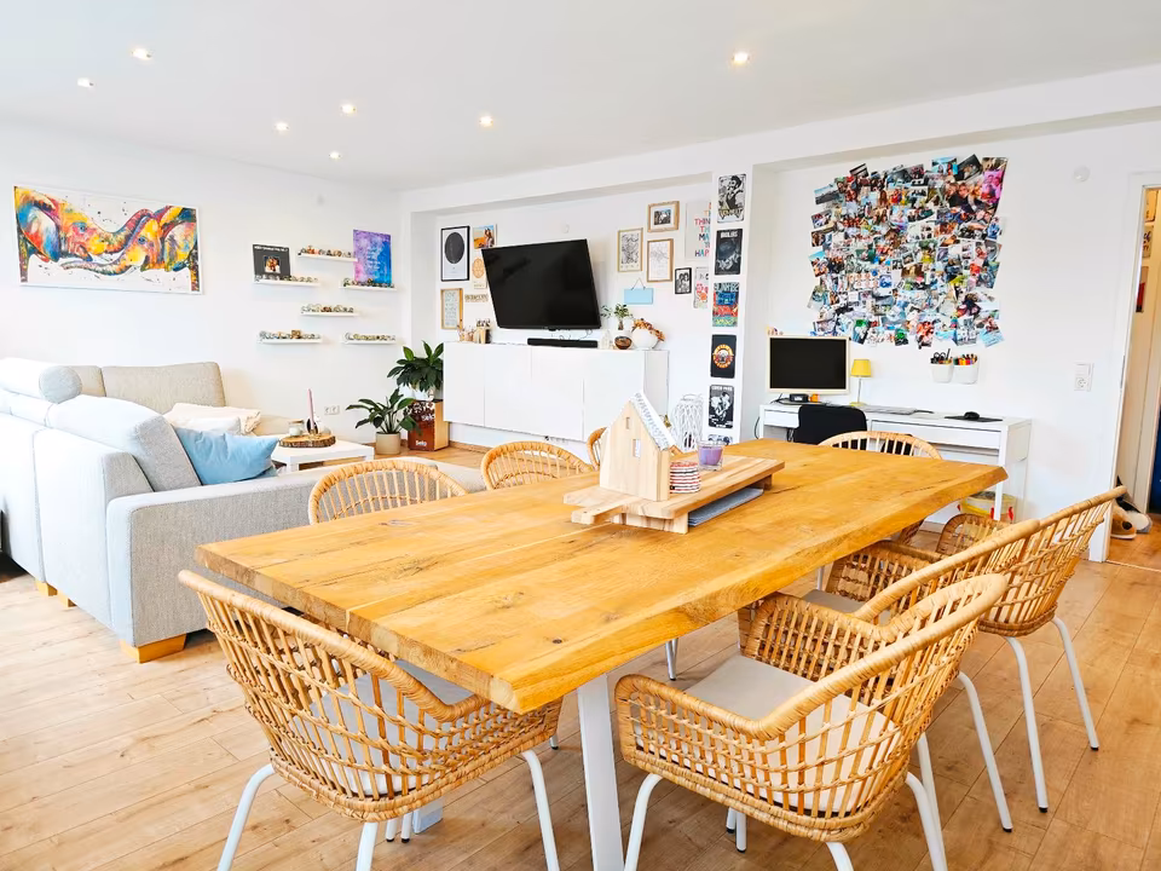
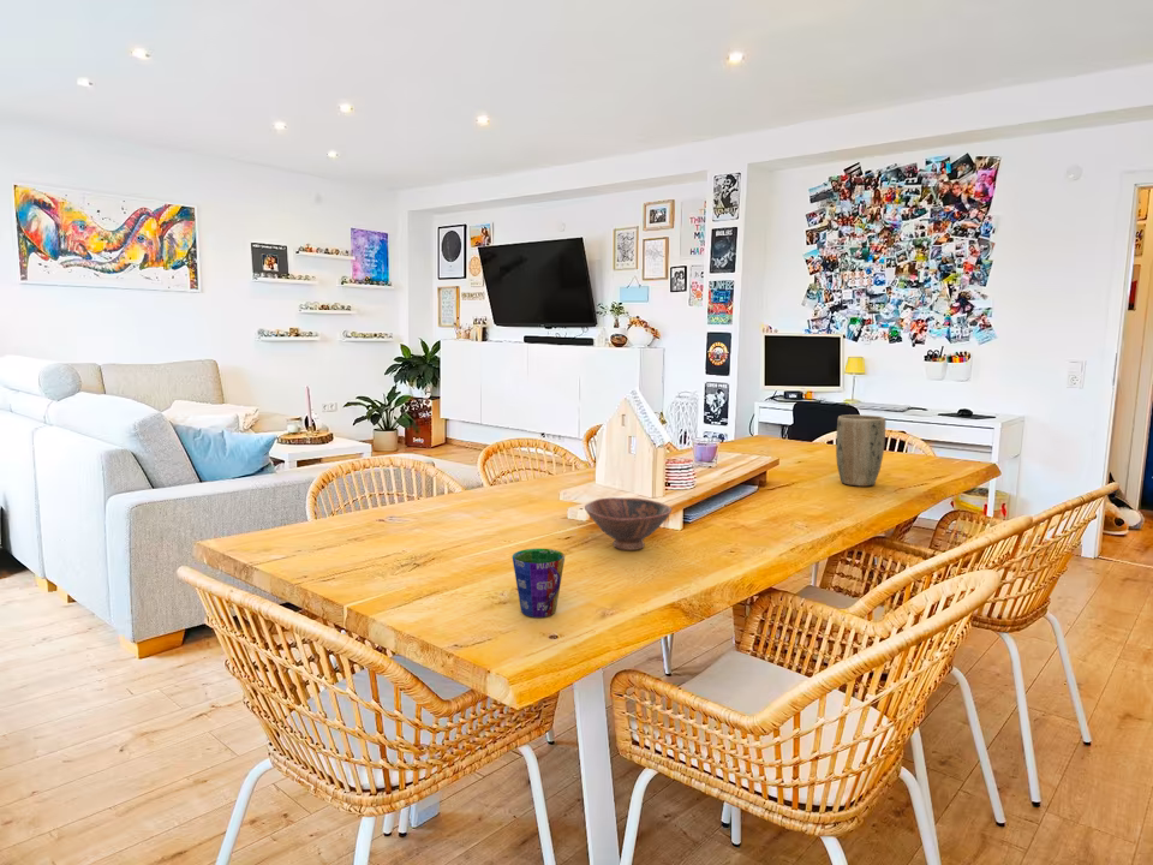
+ plant pot (860, 449)
+ cup (542, 585)
+ bowl (627, 526)
